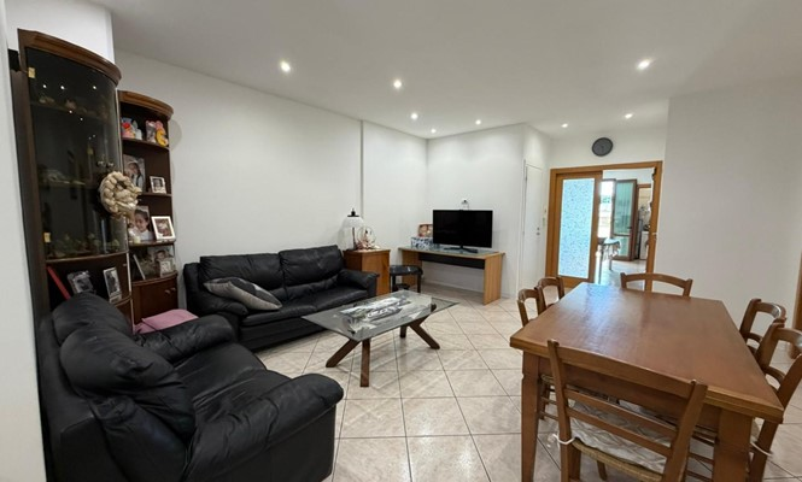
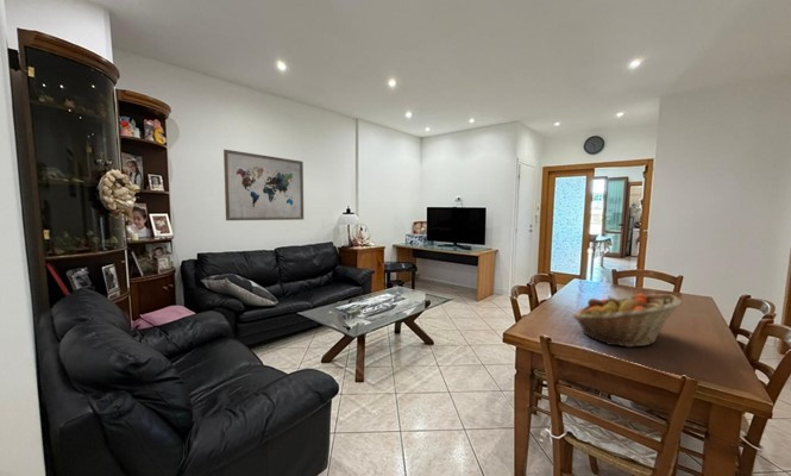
+ wall art (268, 188)
+ fruit basket (623, 314)
